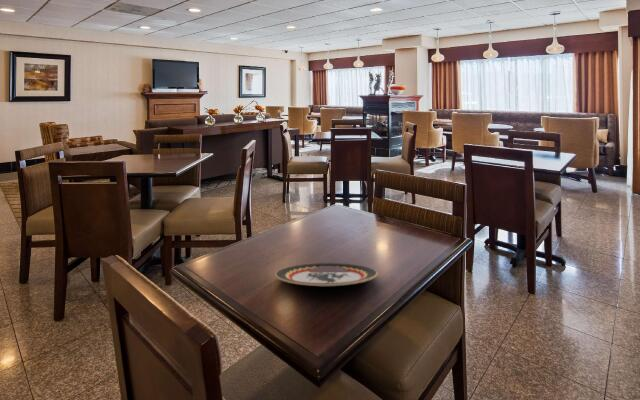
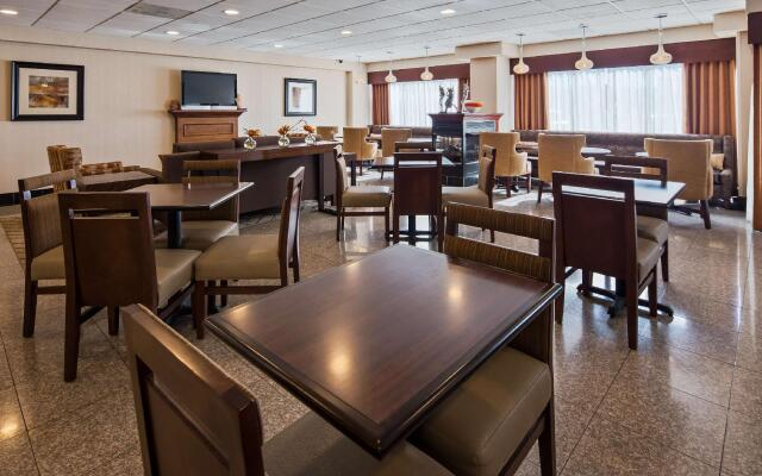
- plate (326, 276)
